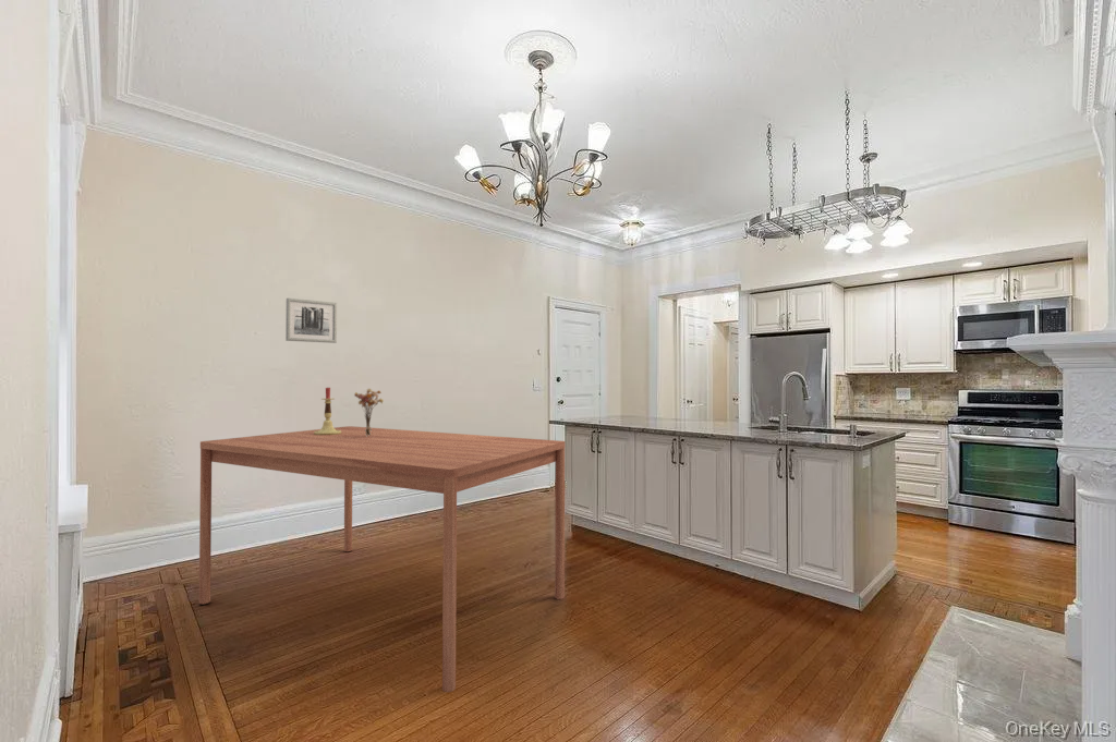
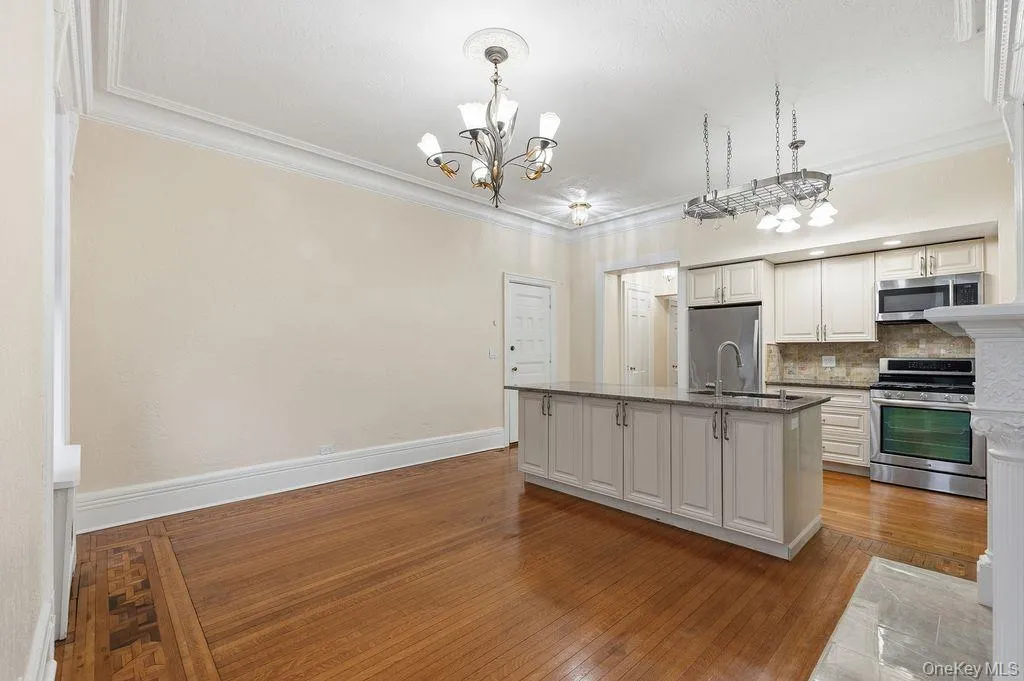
- candlestick (327, 410)
- wall art (312, 320)
- dining table (351, 520)
- bouquet (368, 412)
